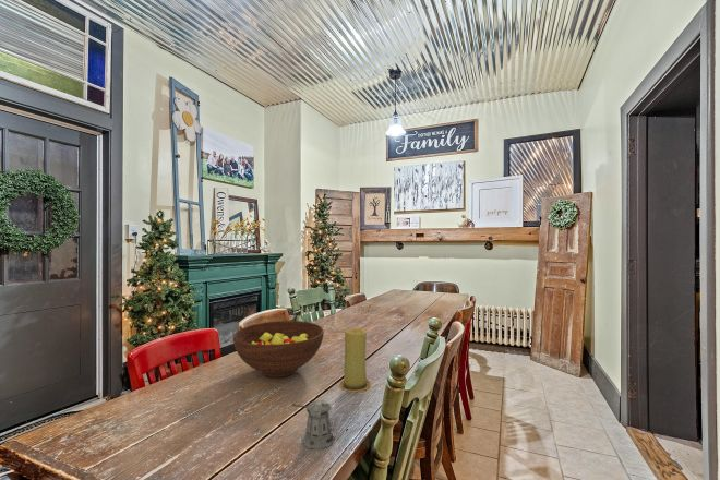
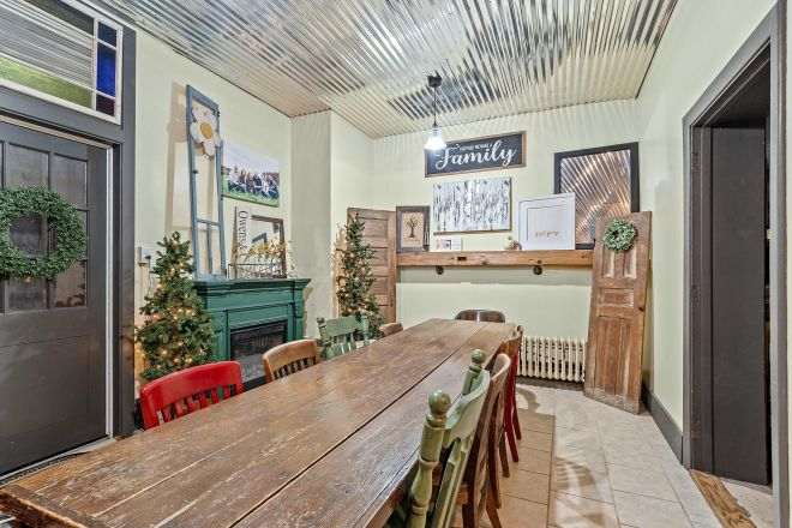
- candle (355, 357)
- fruit bowl (279, 351)
- pepper shaker (315, 419)
